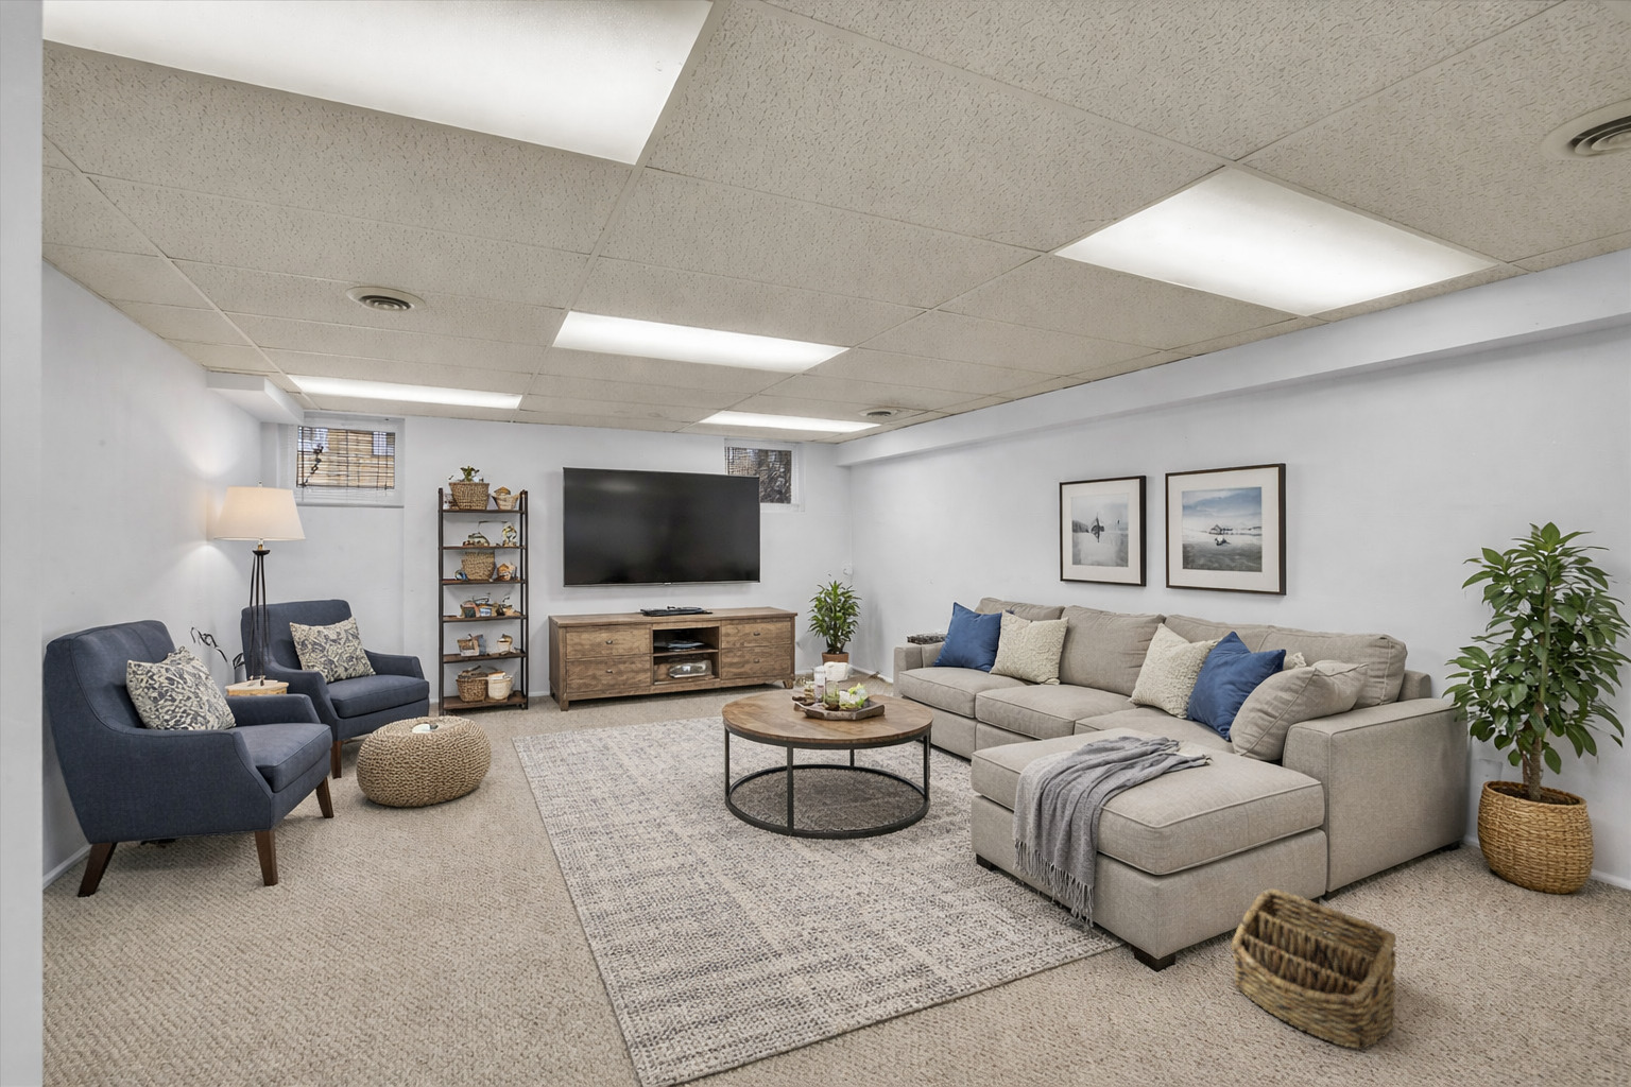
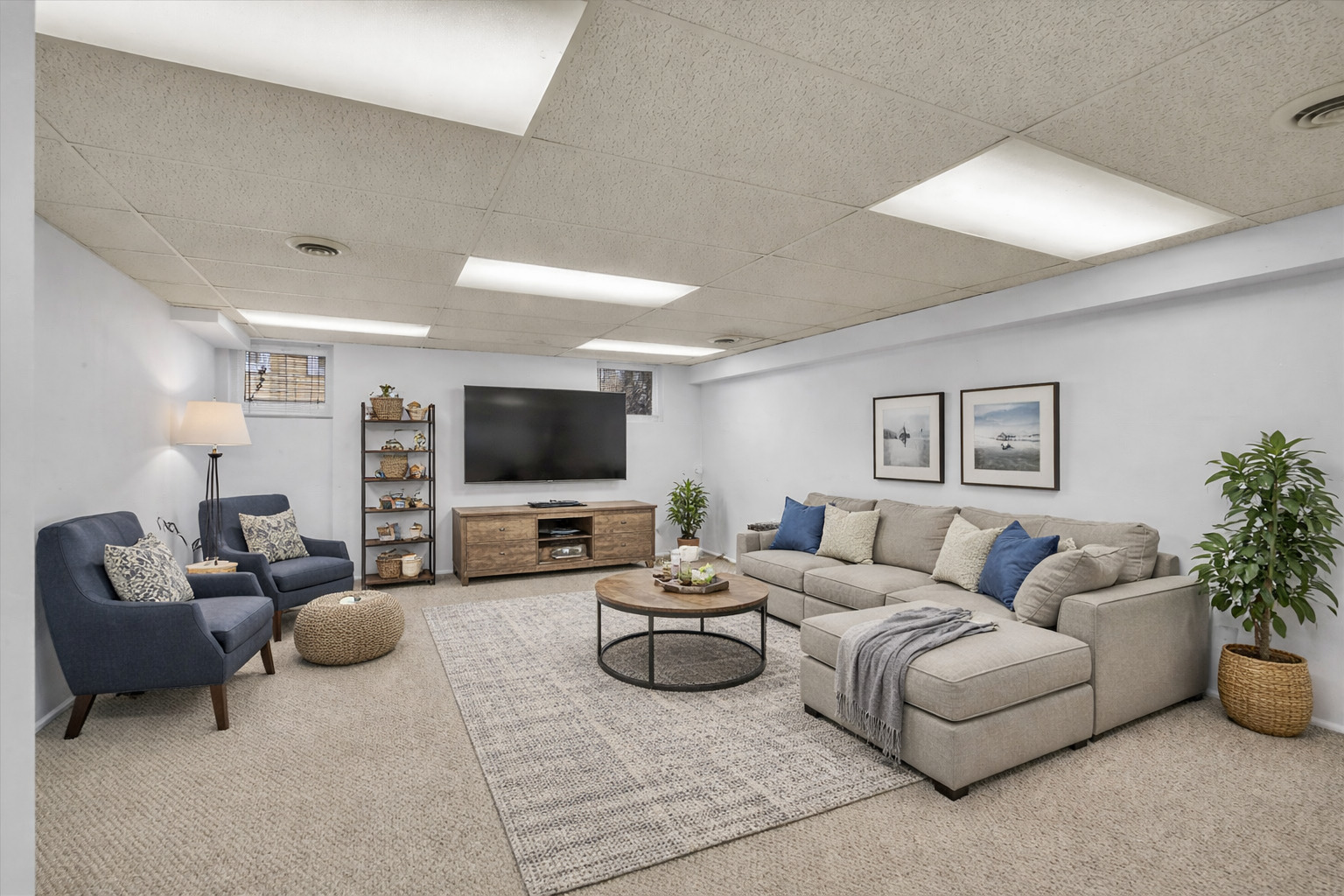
- basket (1306, 962)
